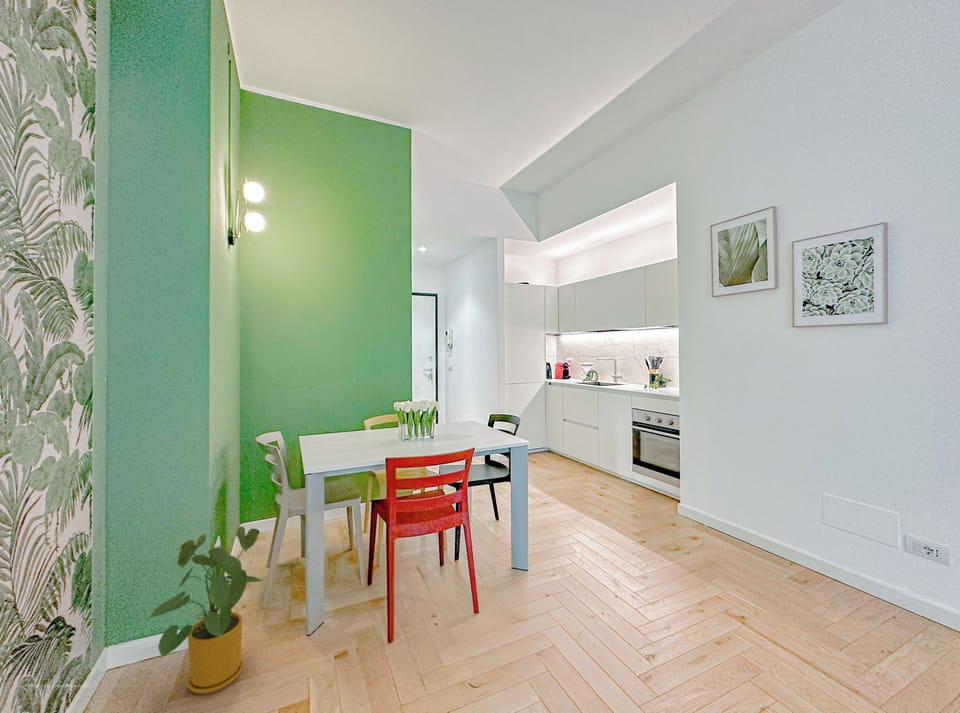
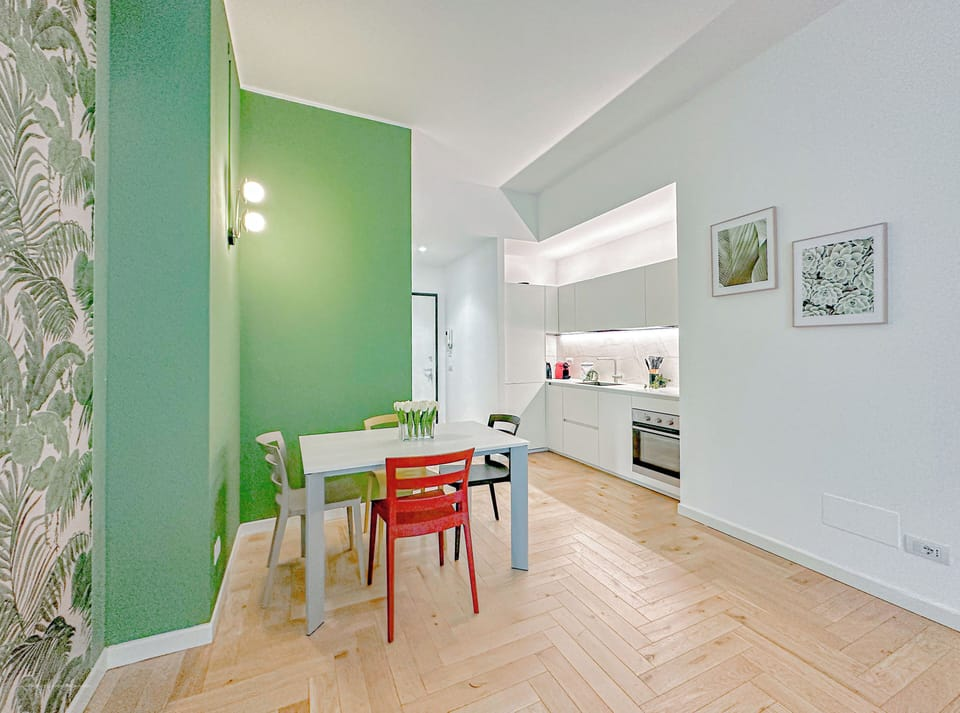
- house plant (211, 612)
